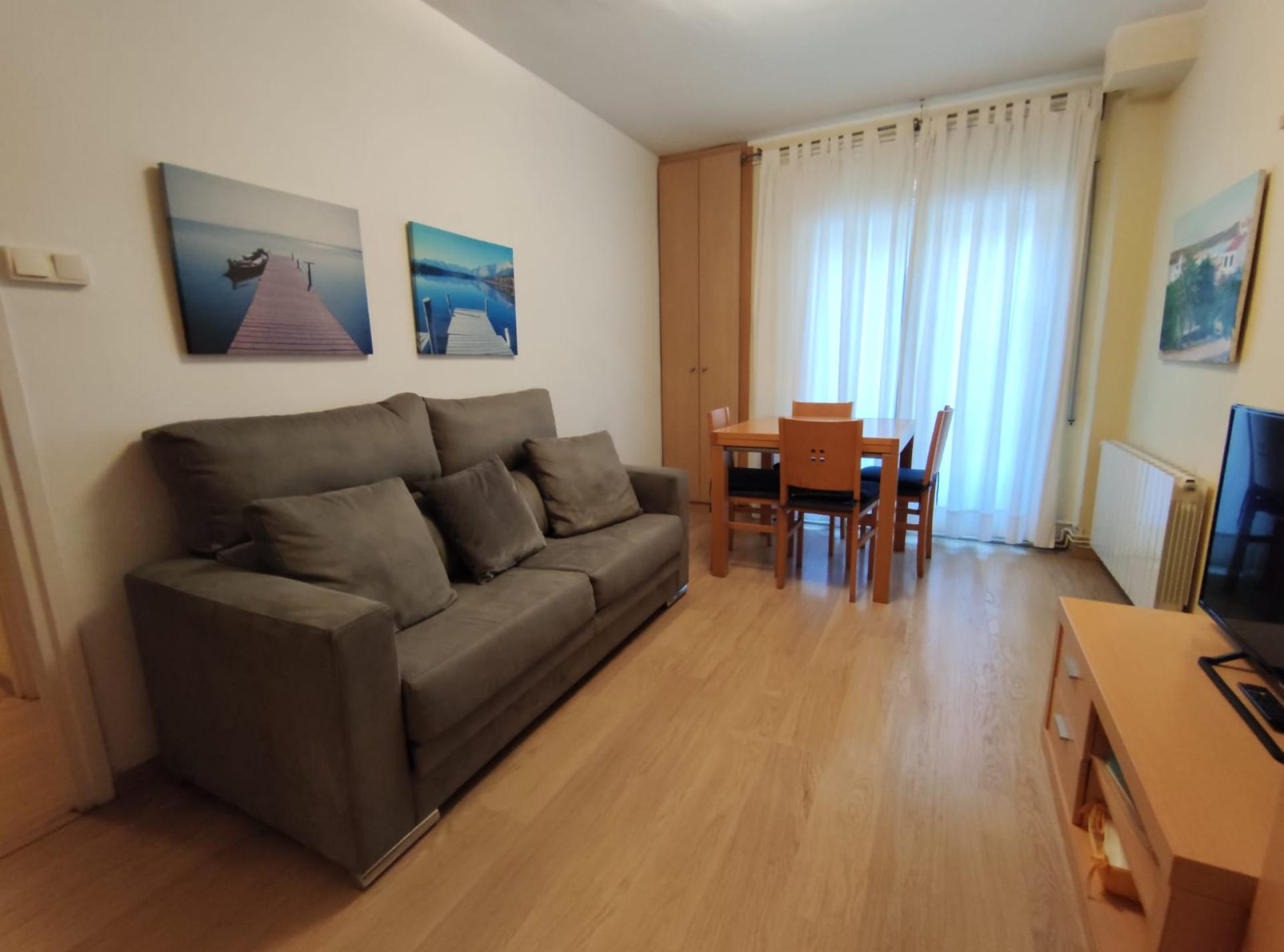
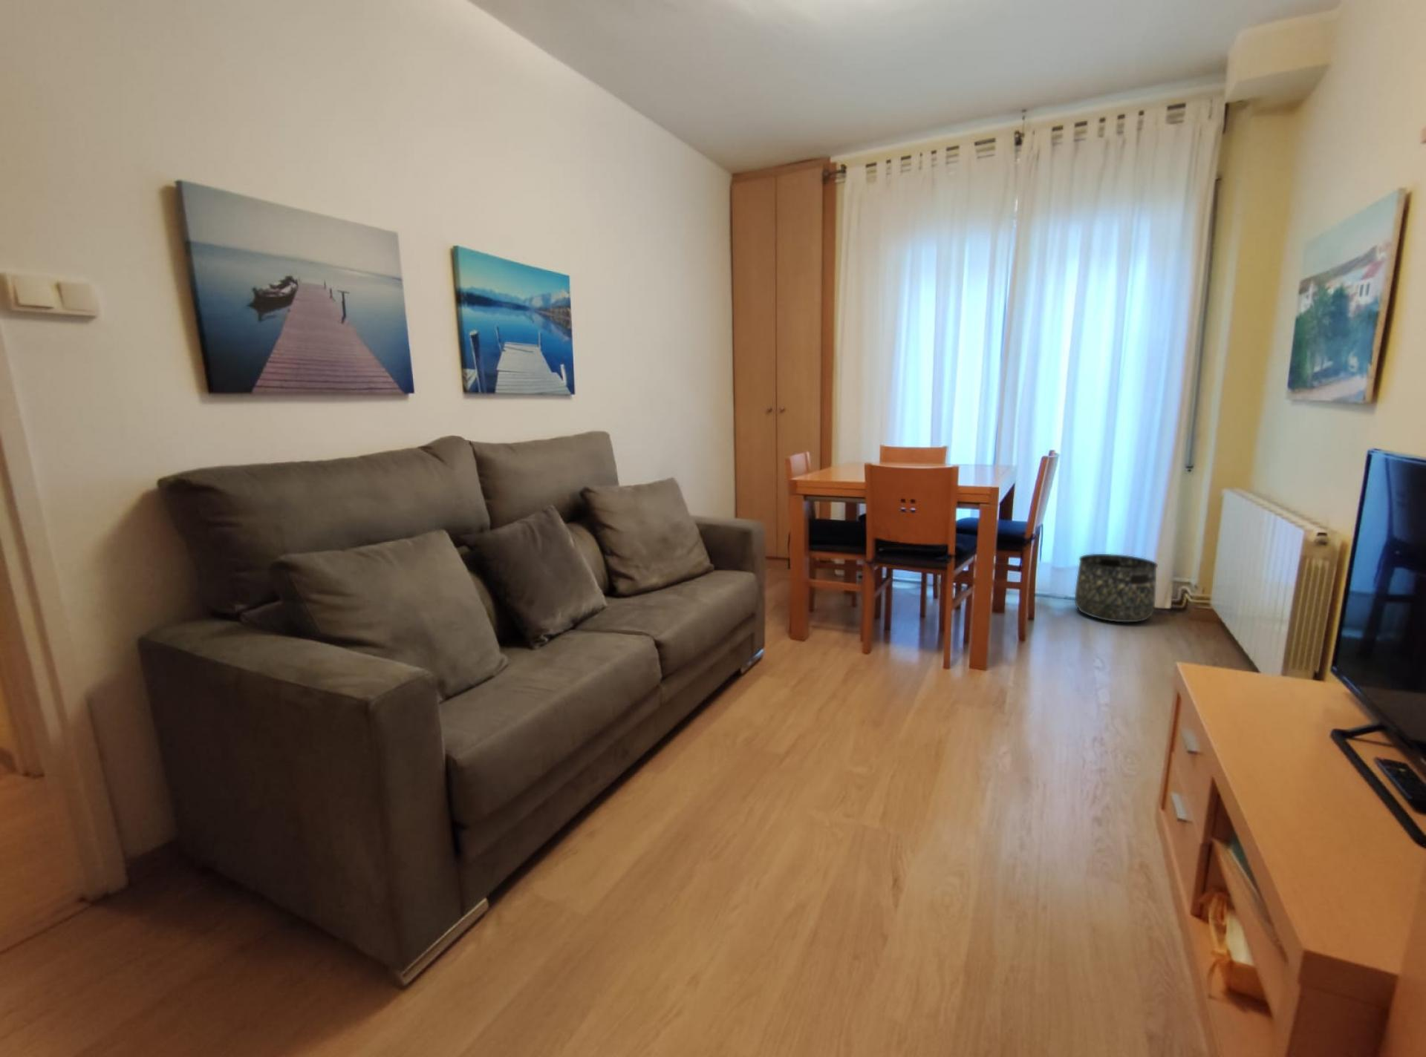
+ basket (1115, 587)
